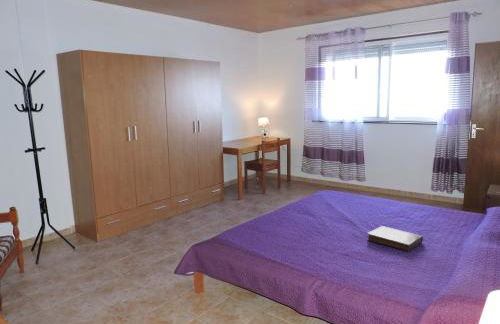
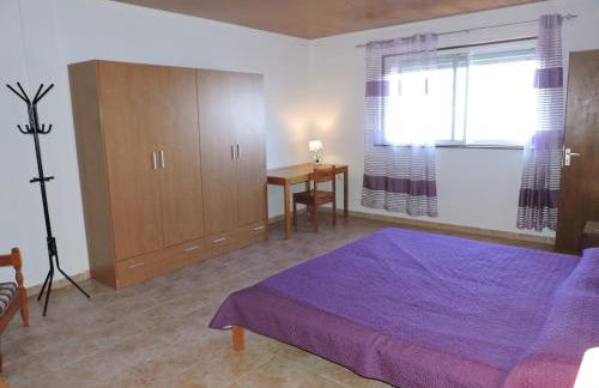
- book (394, 237)
